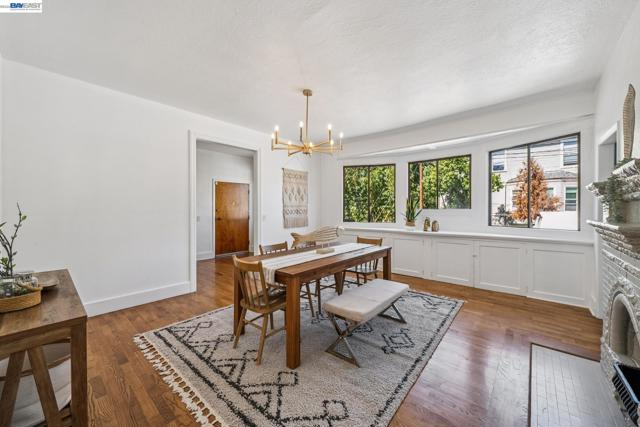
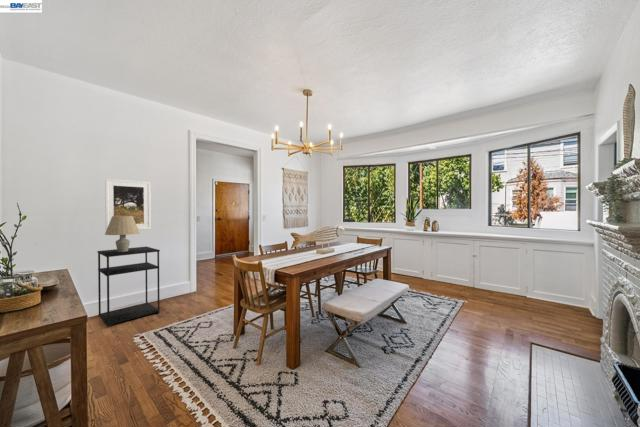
+ shelving unit (129, 272)
+ table lamp (122, 233)
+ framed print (129, 205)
